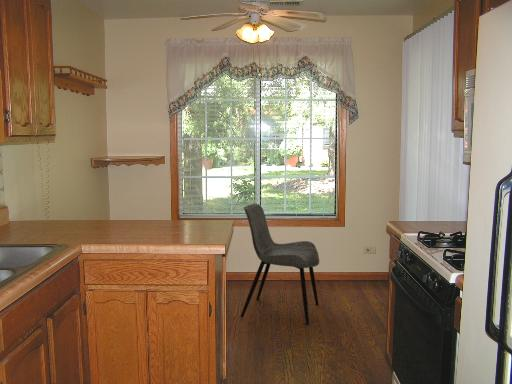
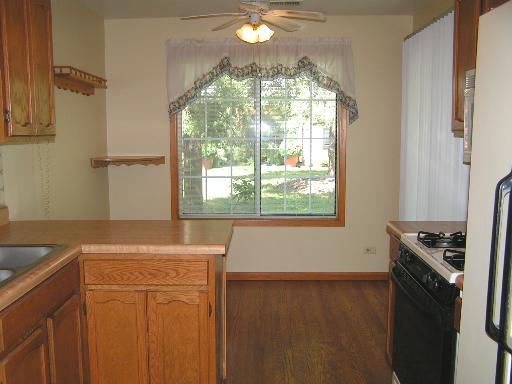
- dining chair (281, 259)
